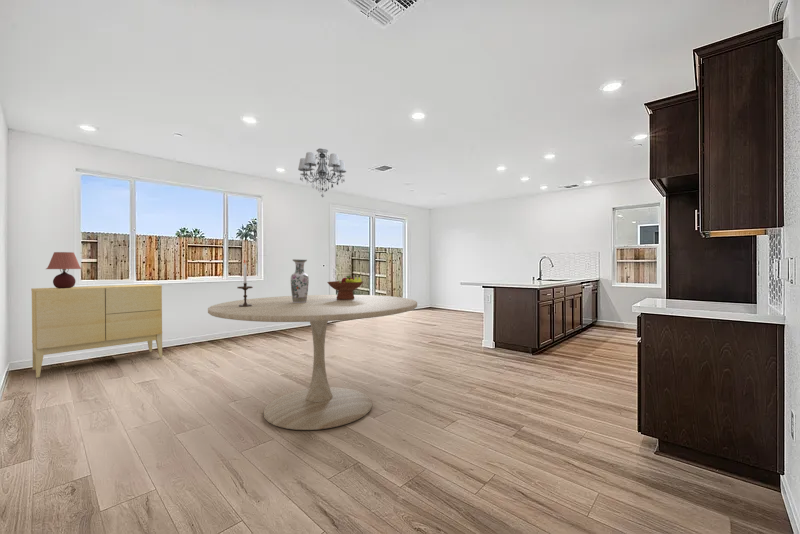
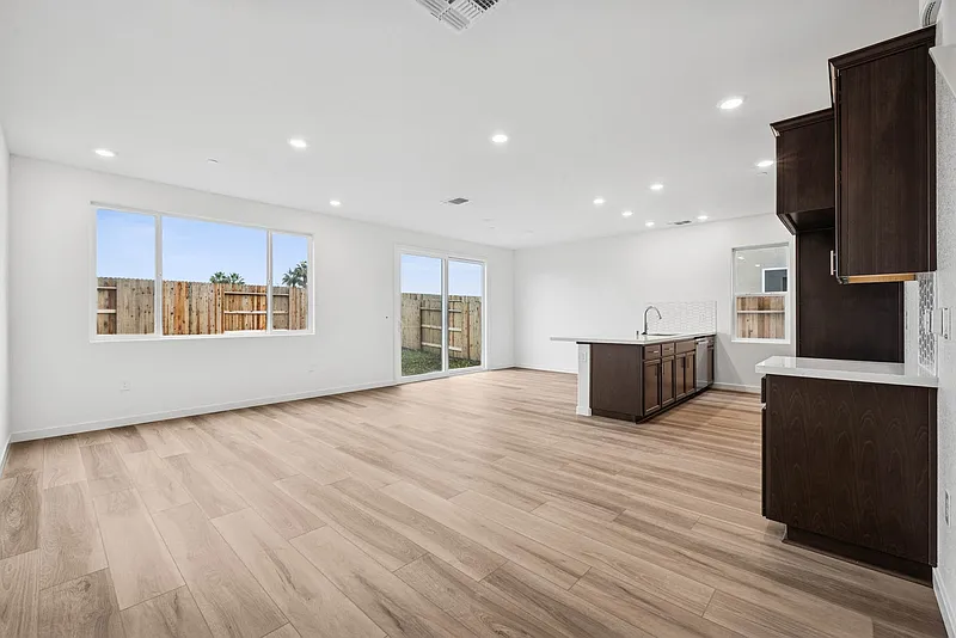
- candlestick (245, 282)
- fruit bowl (345, 286)
- chandelier (322, 174)
- dining table (319, 354)
- vase (299, 280)
- table lamp (64, 270)
- sideboard (101, 324)
